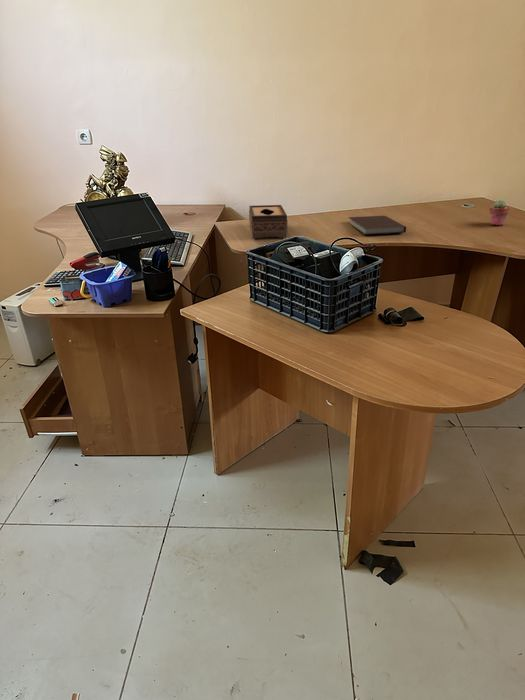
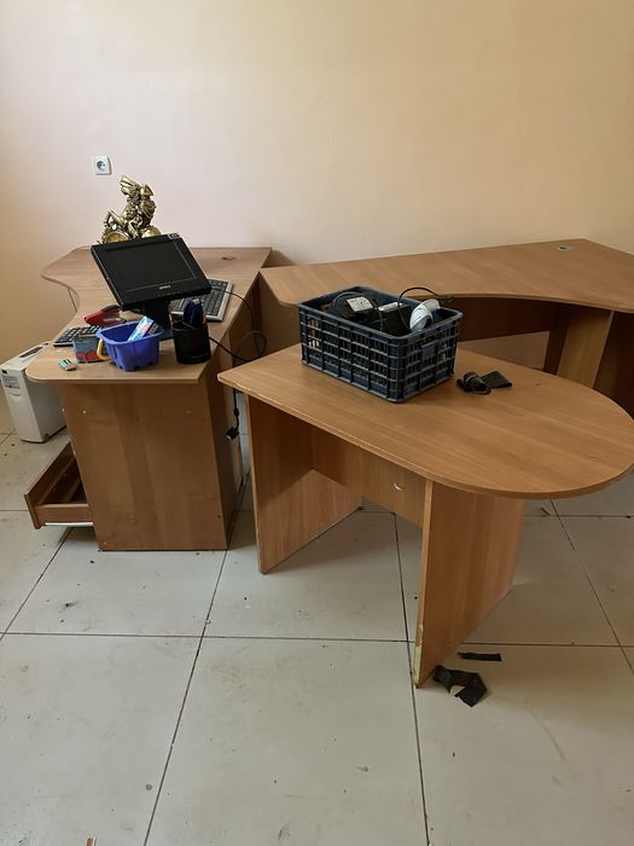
- potted succulent (498, 212)
- notebook (375, 224)
- tissue box (267, 220)
